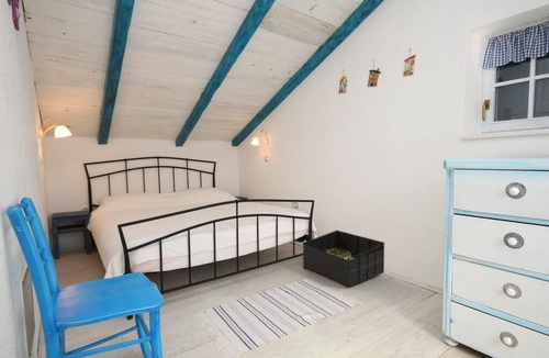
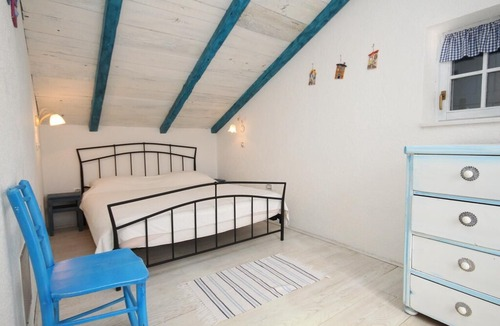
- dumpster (341, 256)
